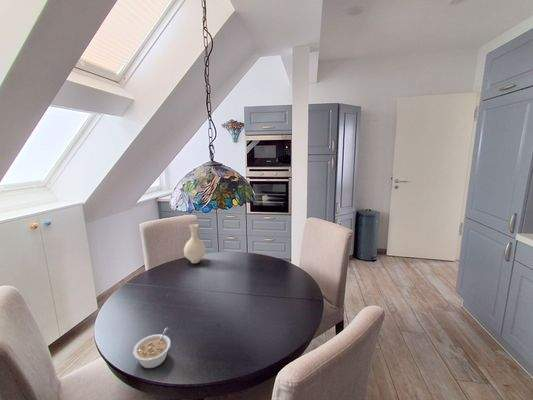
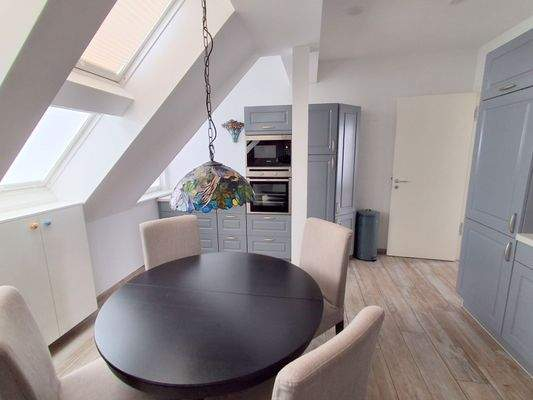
- legume (152, 350)
- vase (194, 243)
